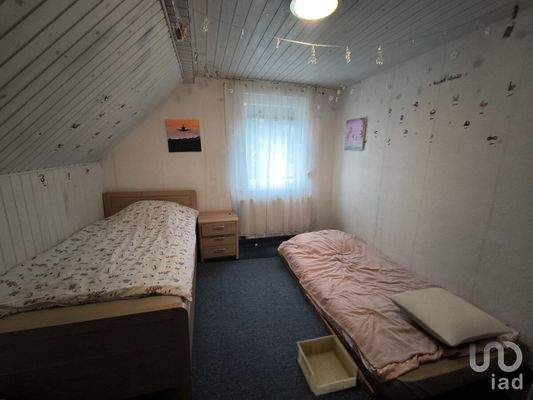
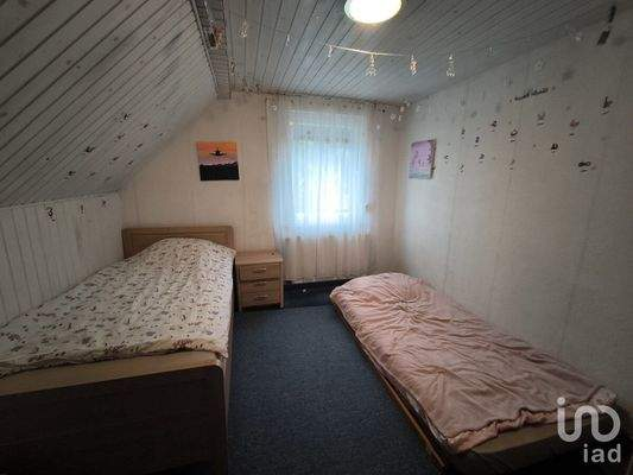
- pillow (444, 313)
- storage bin (325, 363)
